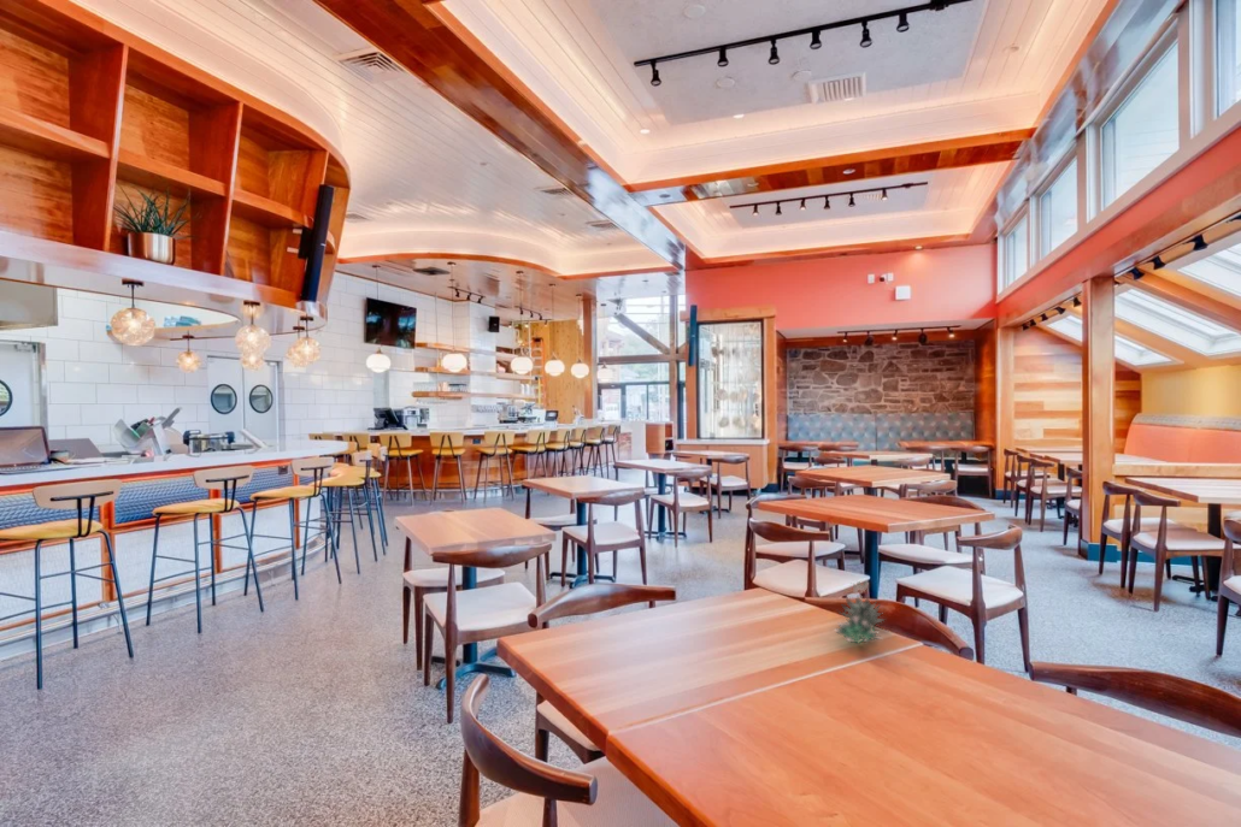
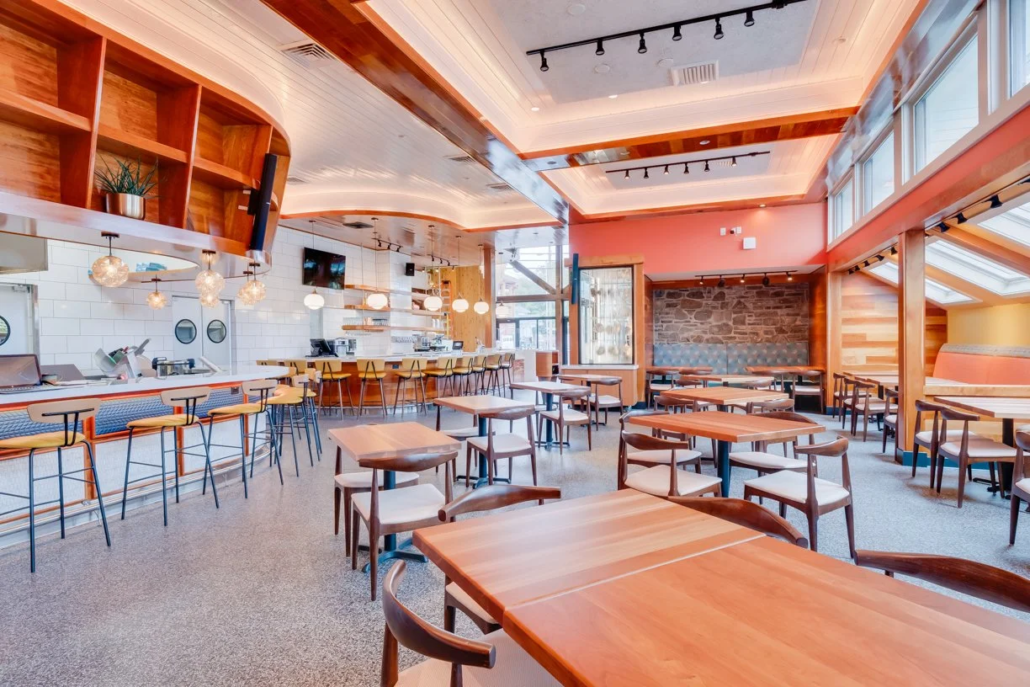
- succulent plant (859, 609)
